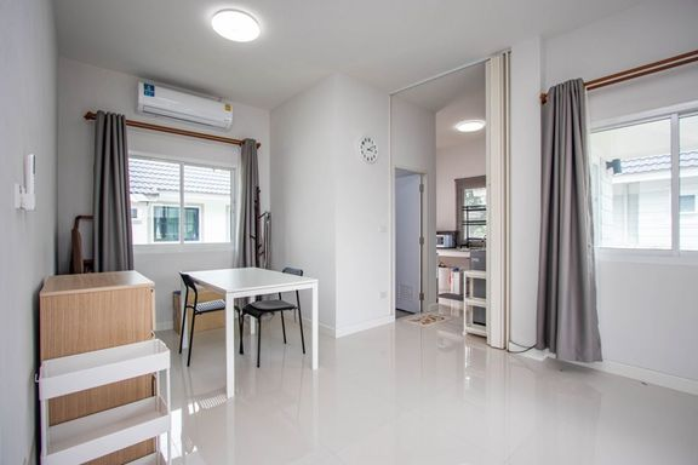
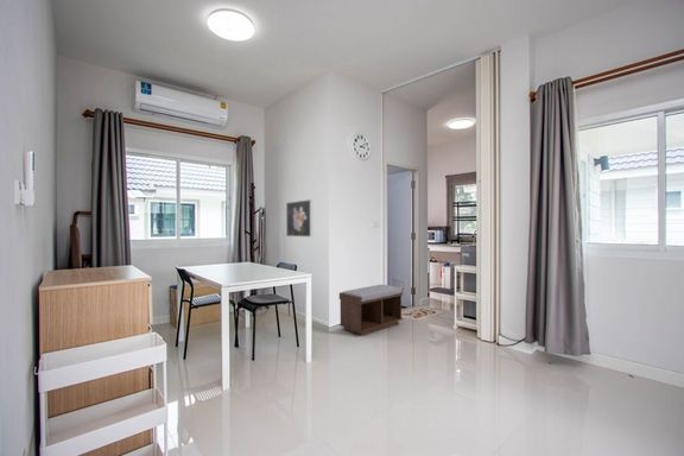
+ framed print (298, 218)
+ bench (372, 308)
